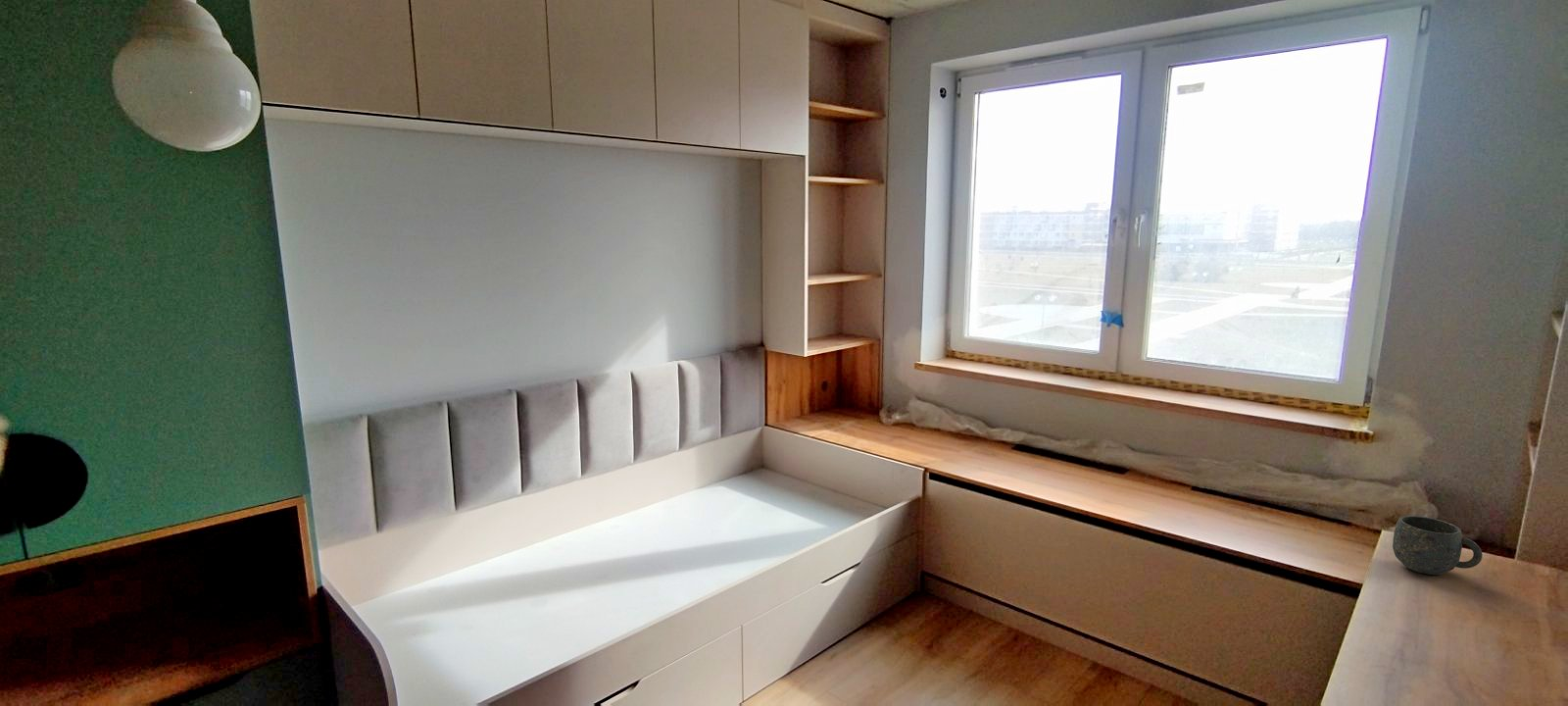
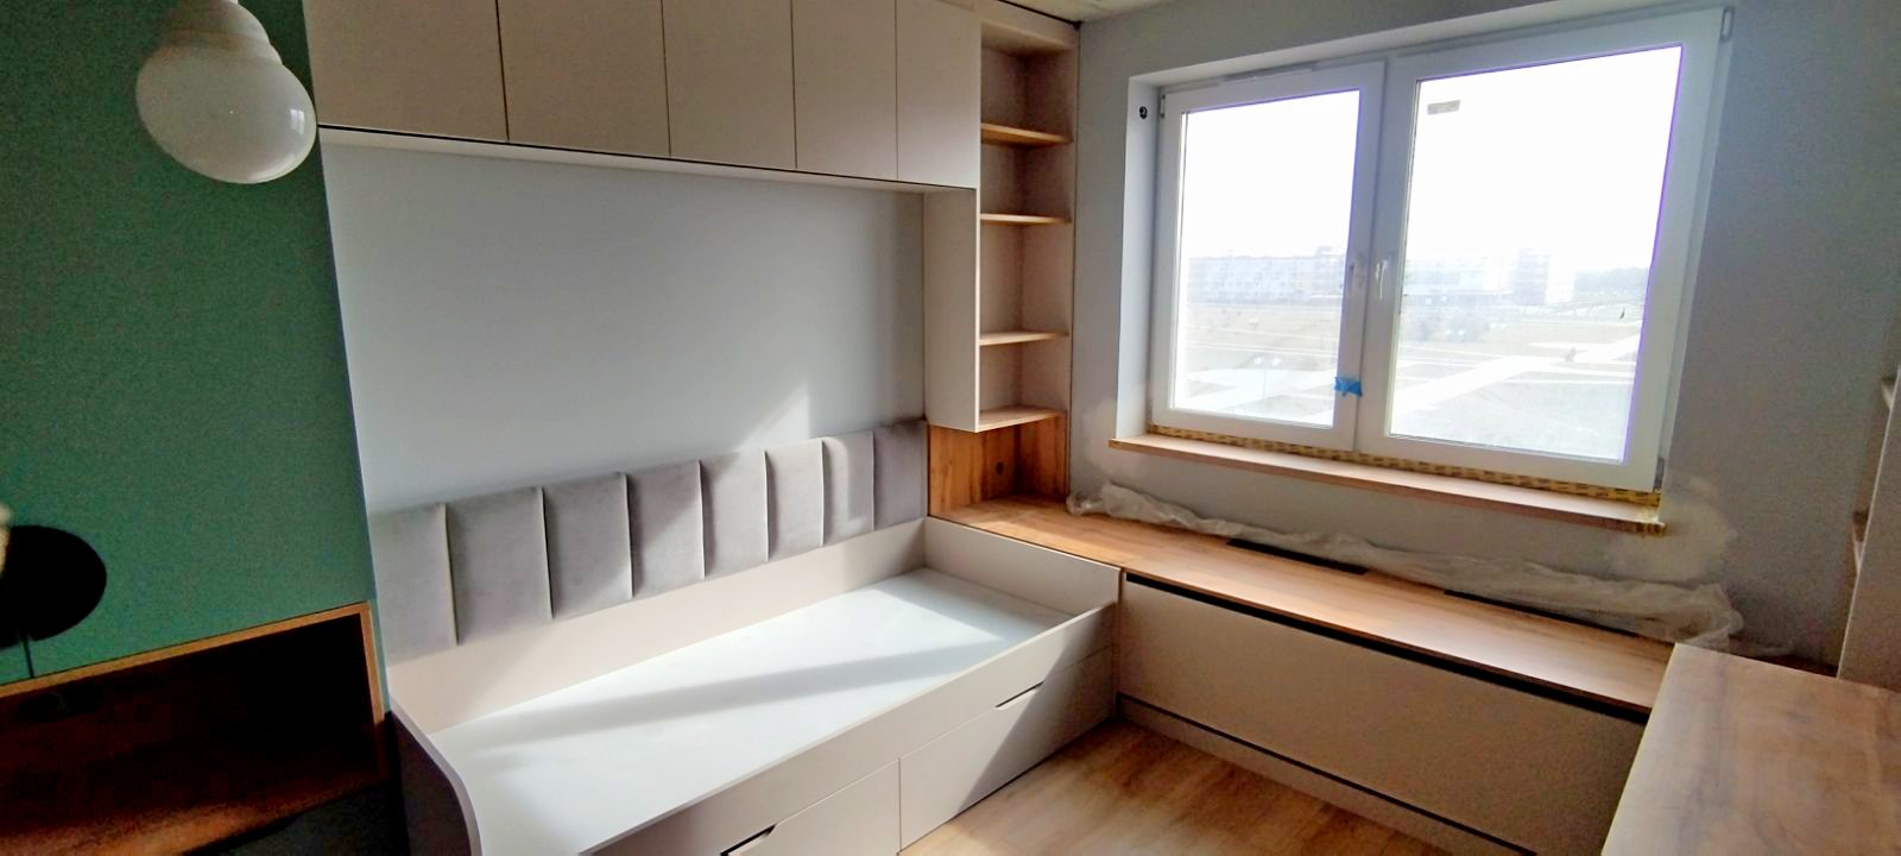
- mug (1436, 548)
